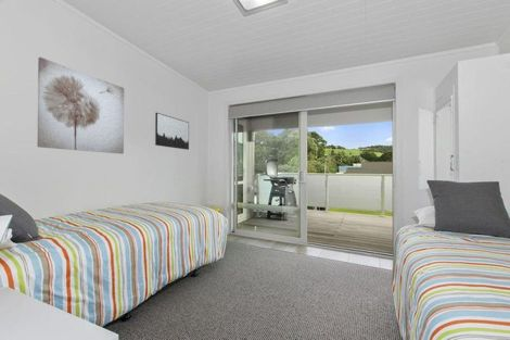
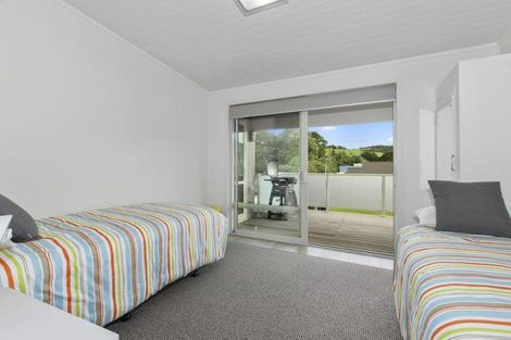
- wall art (174, 133)
- wall art (87, 112)
